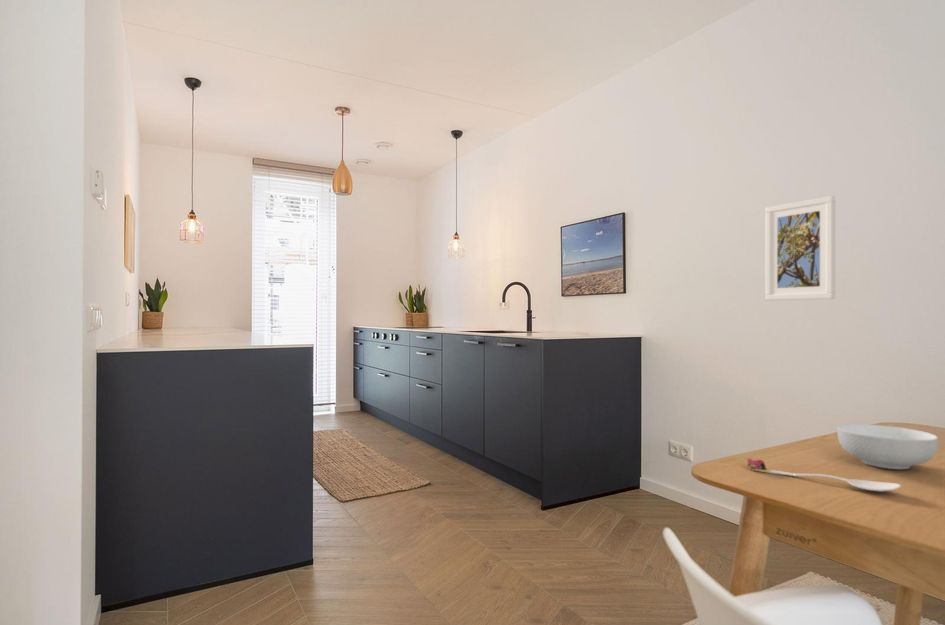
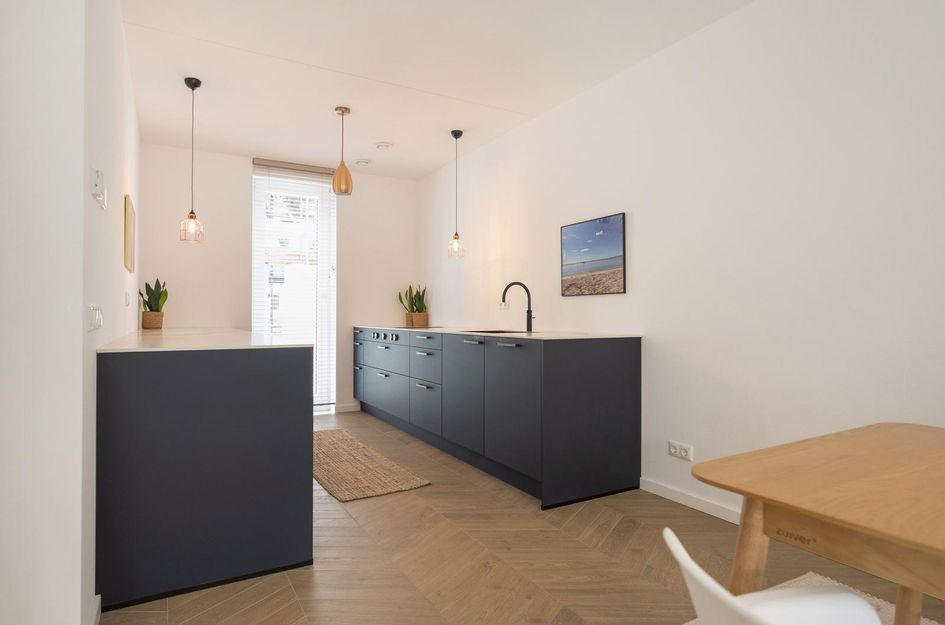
- spoon (817, 474)
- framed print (798, 250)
- cereal bowl (885, 447)
